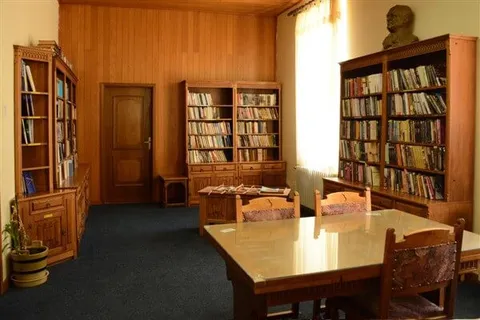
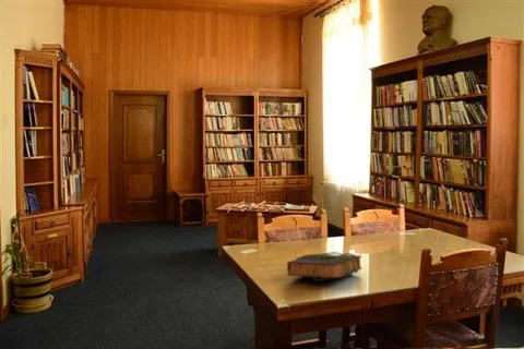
+ book (325, 264)
